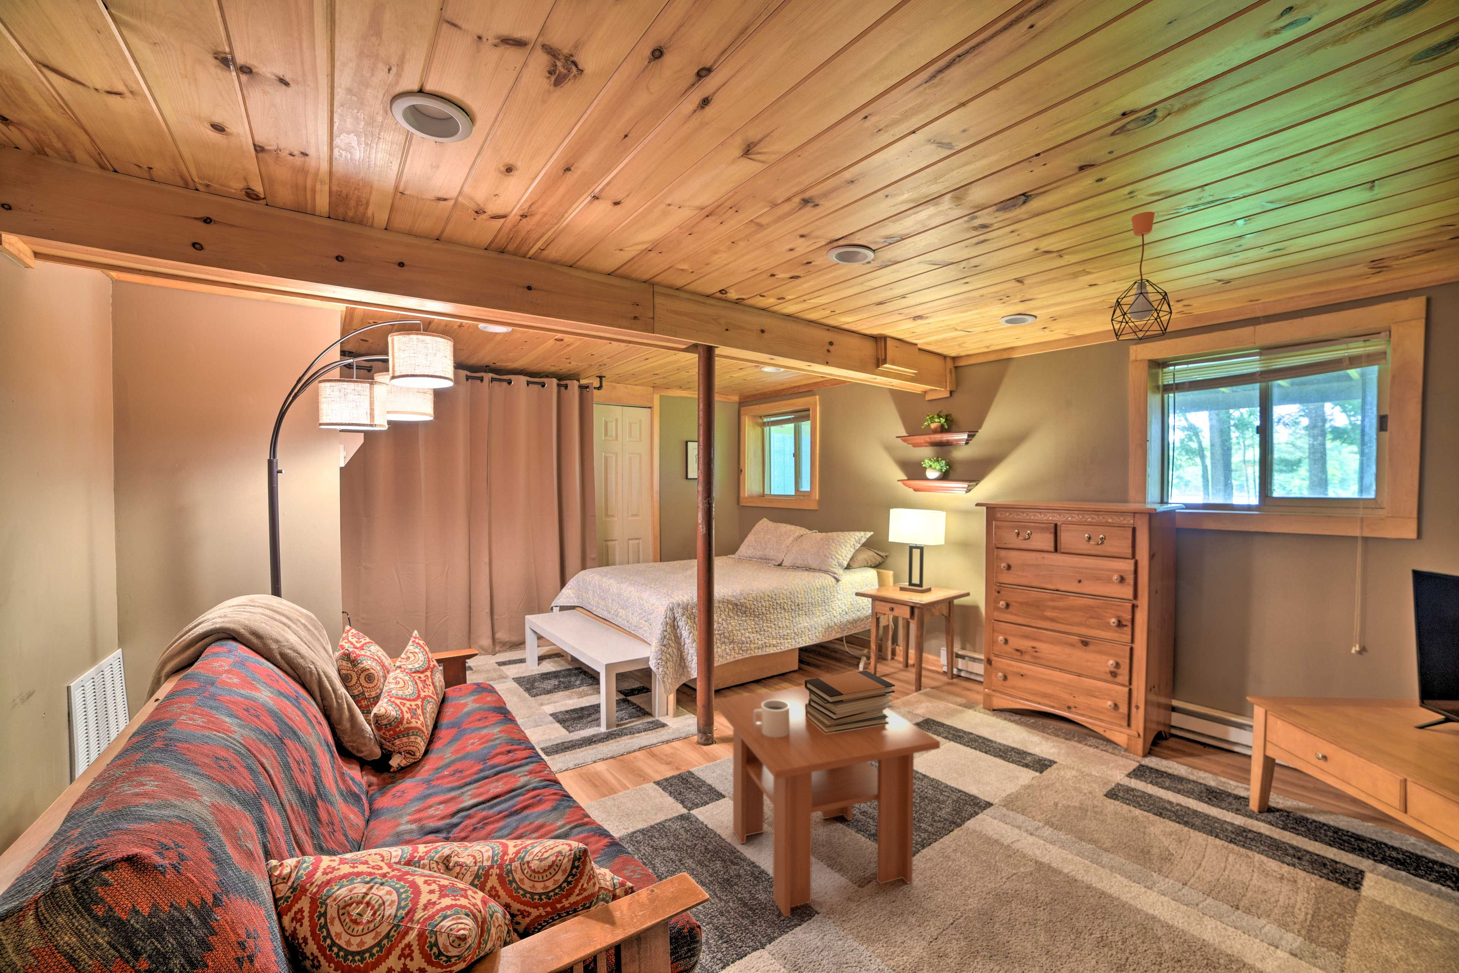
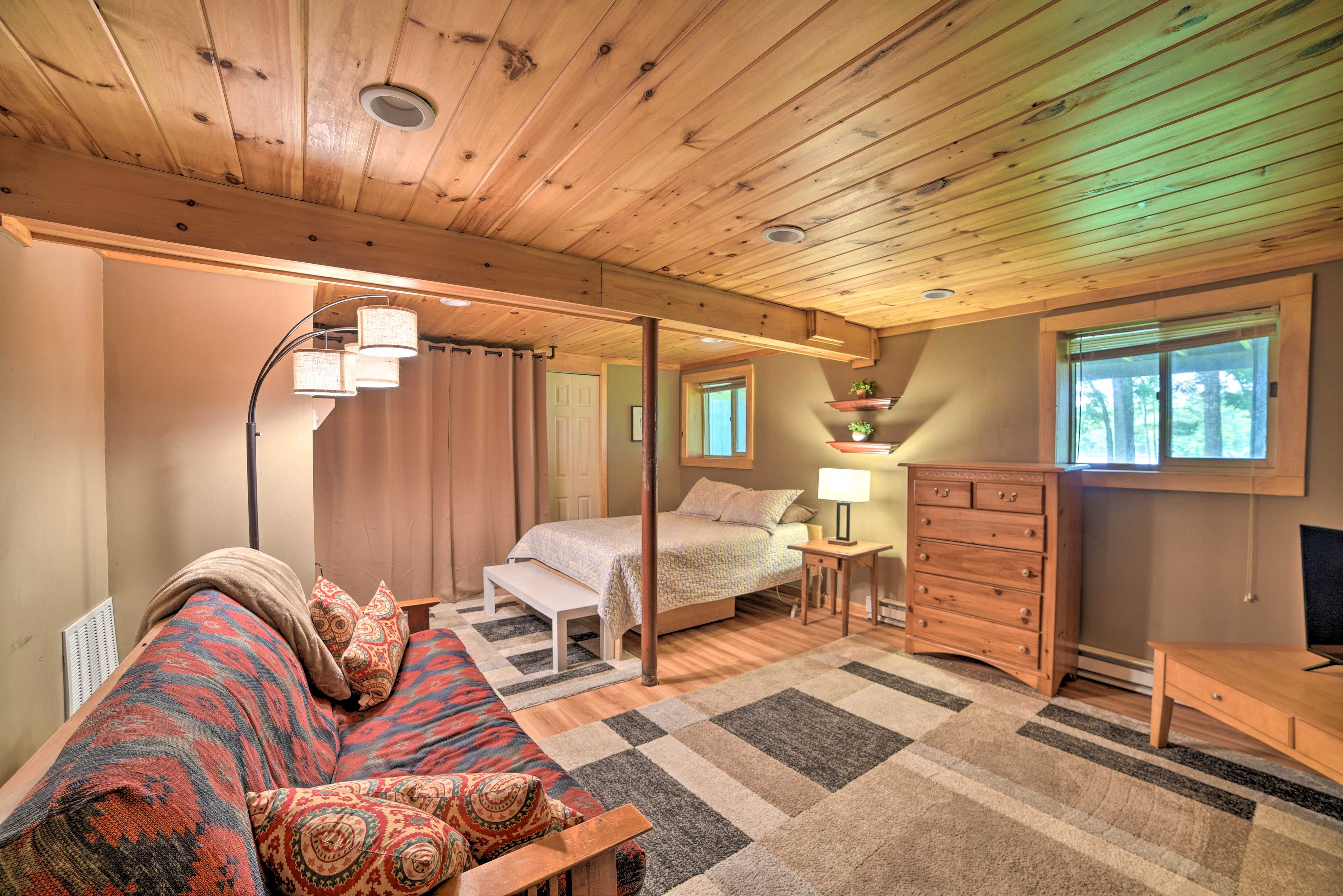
- mug (772, 718)
- book stack (848, 700)
- coffee table (817, 786)
- pendant light (1142, 276)
